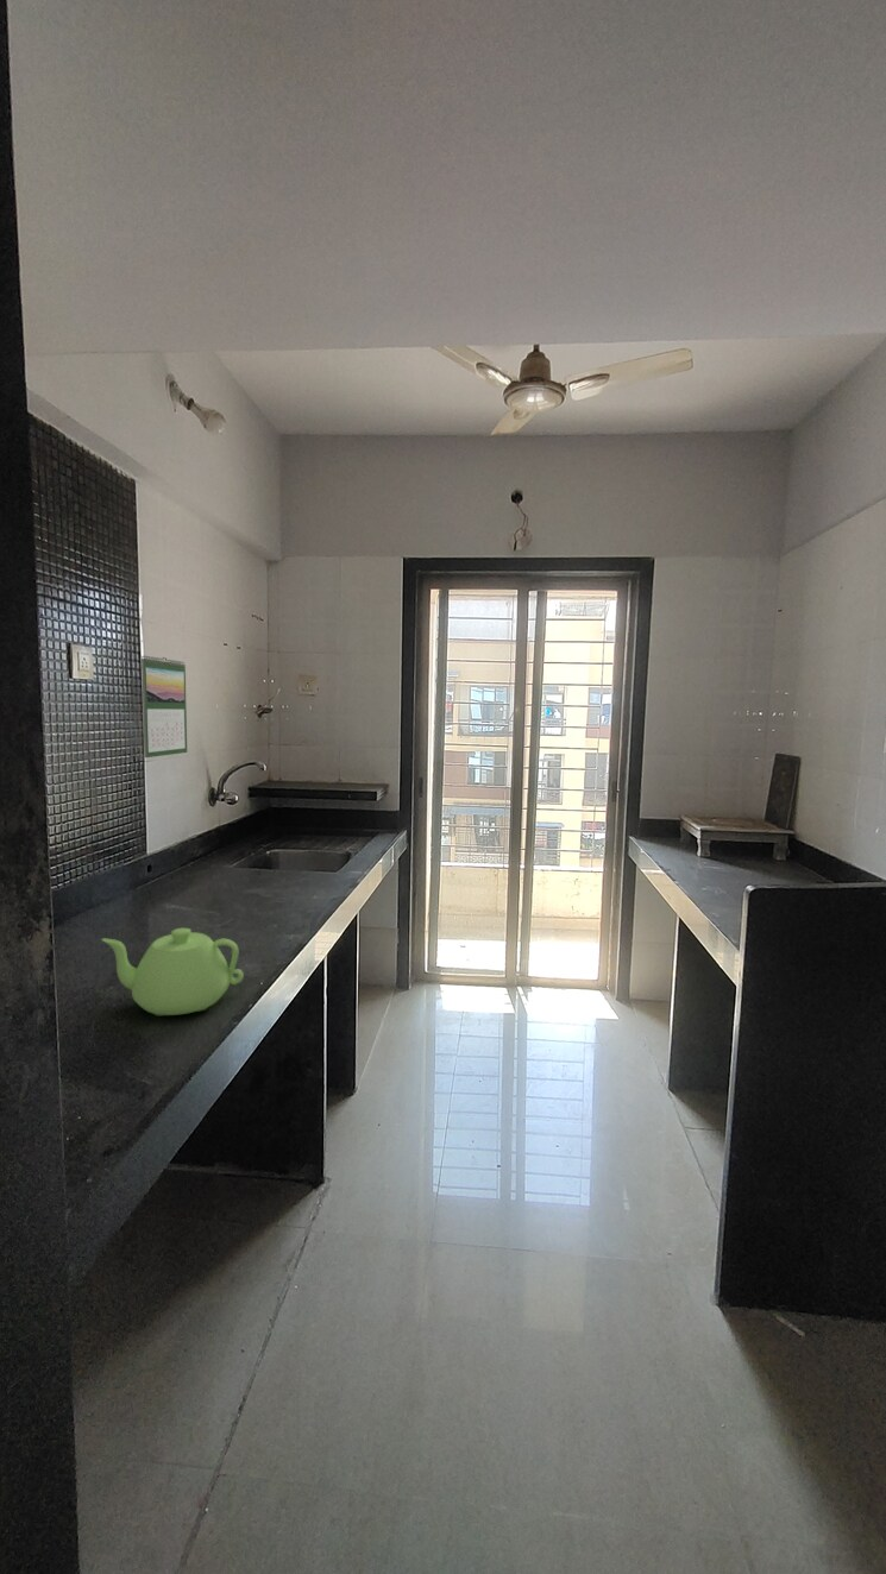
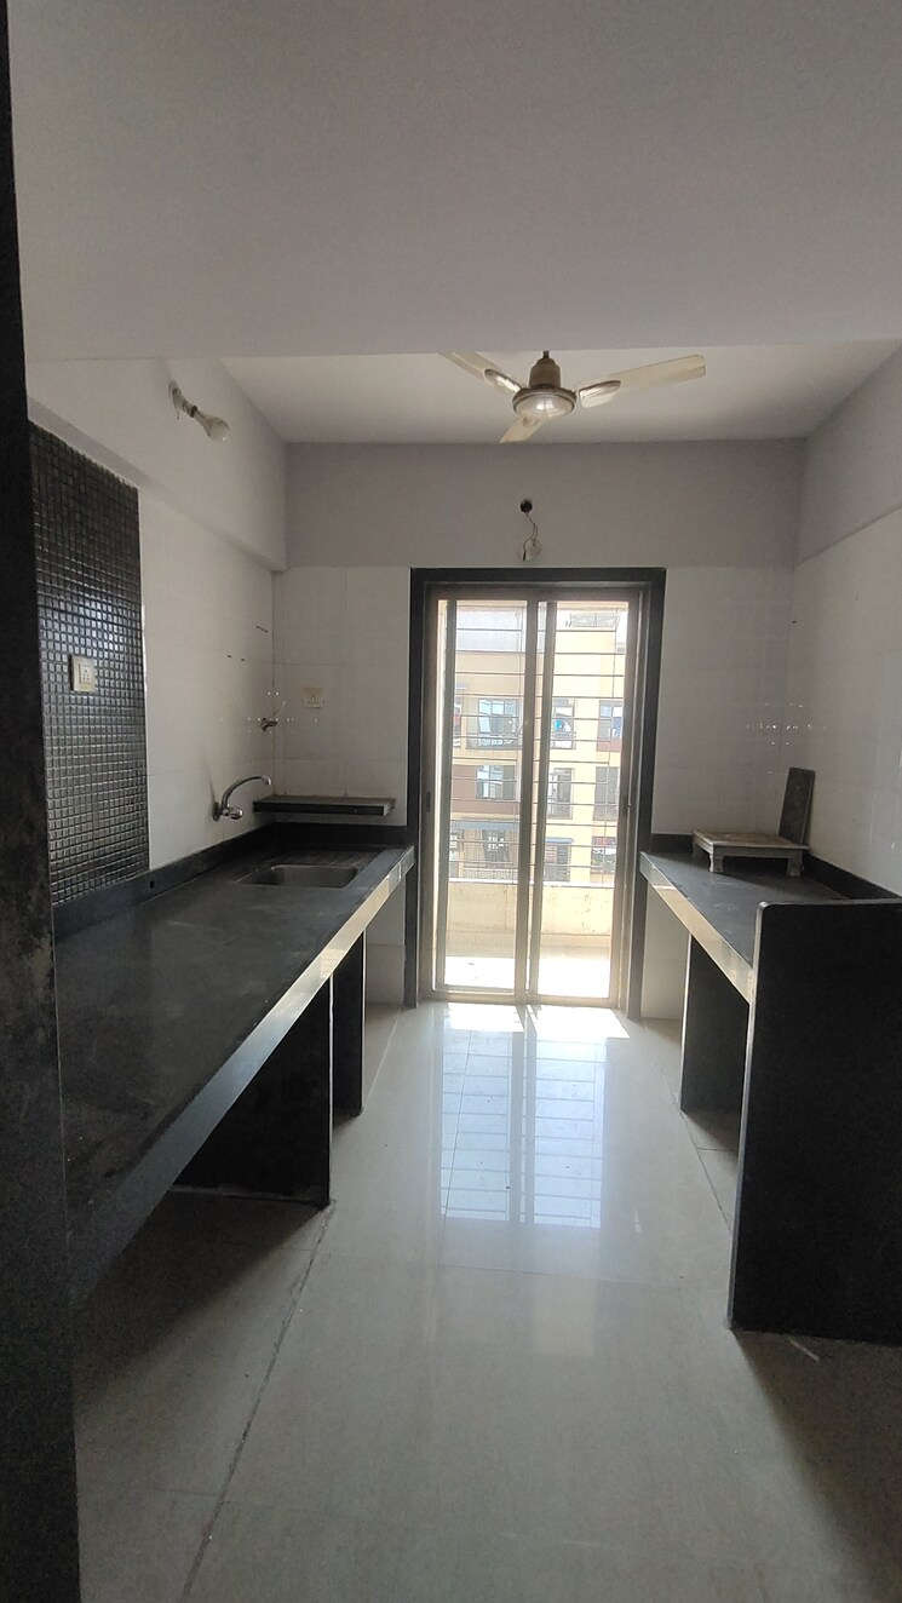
- teapot (175, 967)
- calendar (165, 706)
